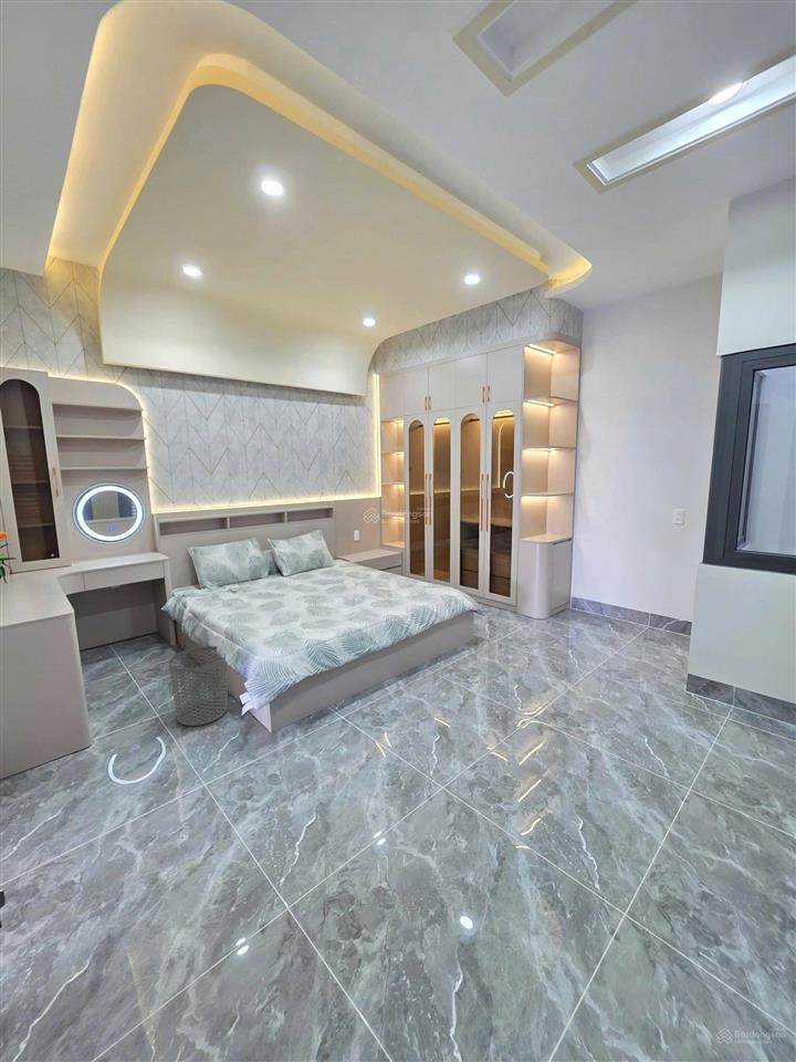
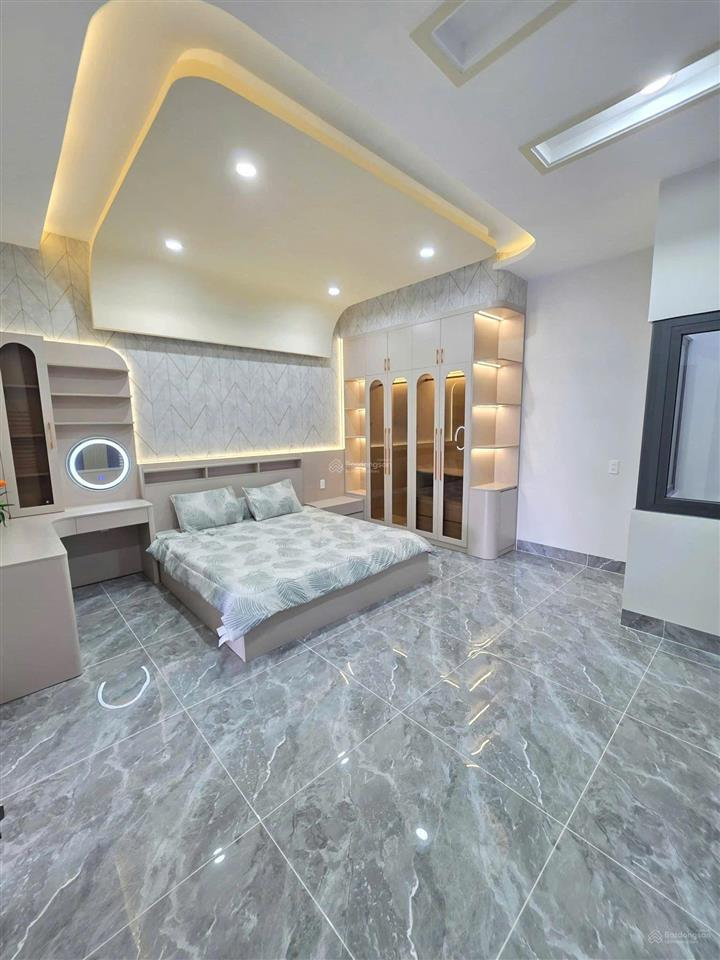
- waste bin (199, 685)
